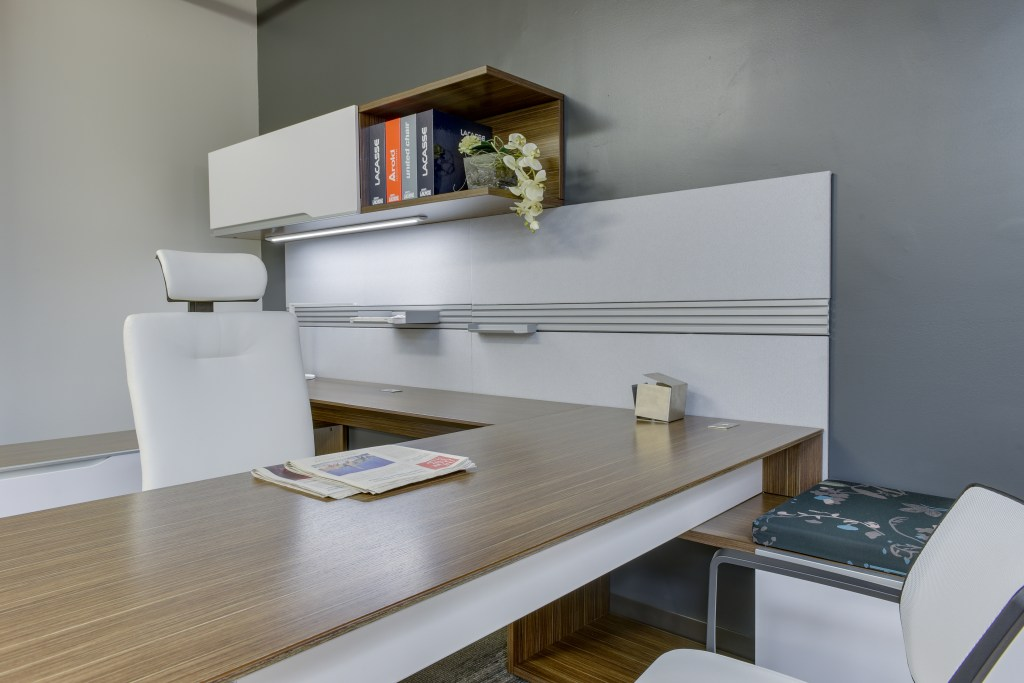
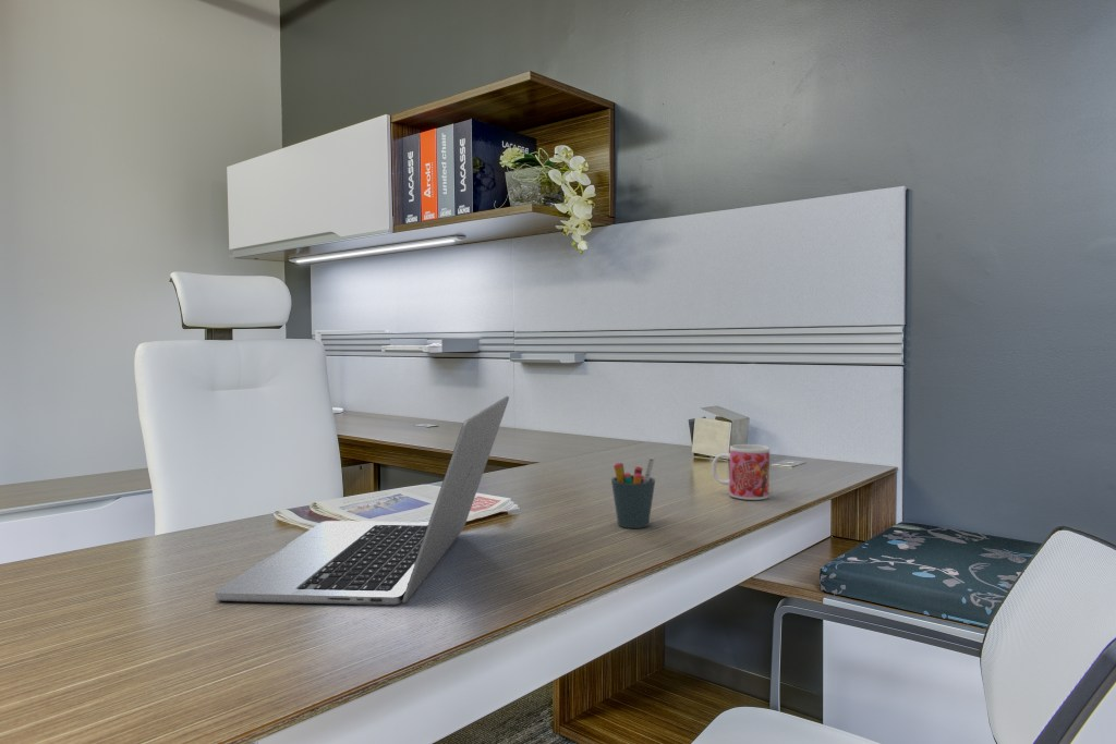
+ mug (740, 469)
+ laptop (381, 522)
+ pen holder (632, 489)
